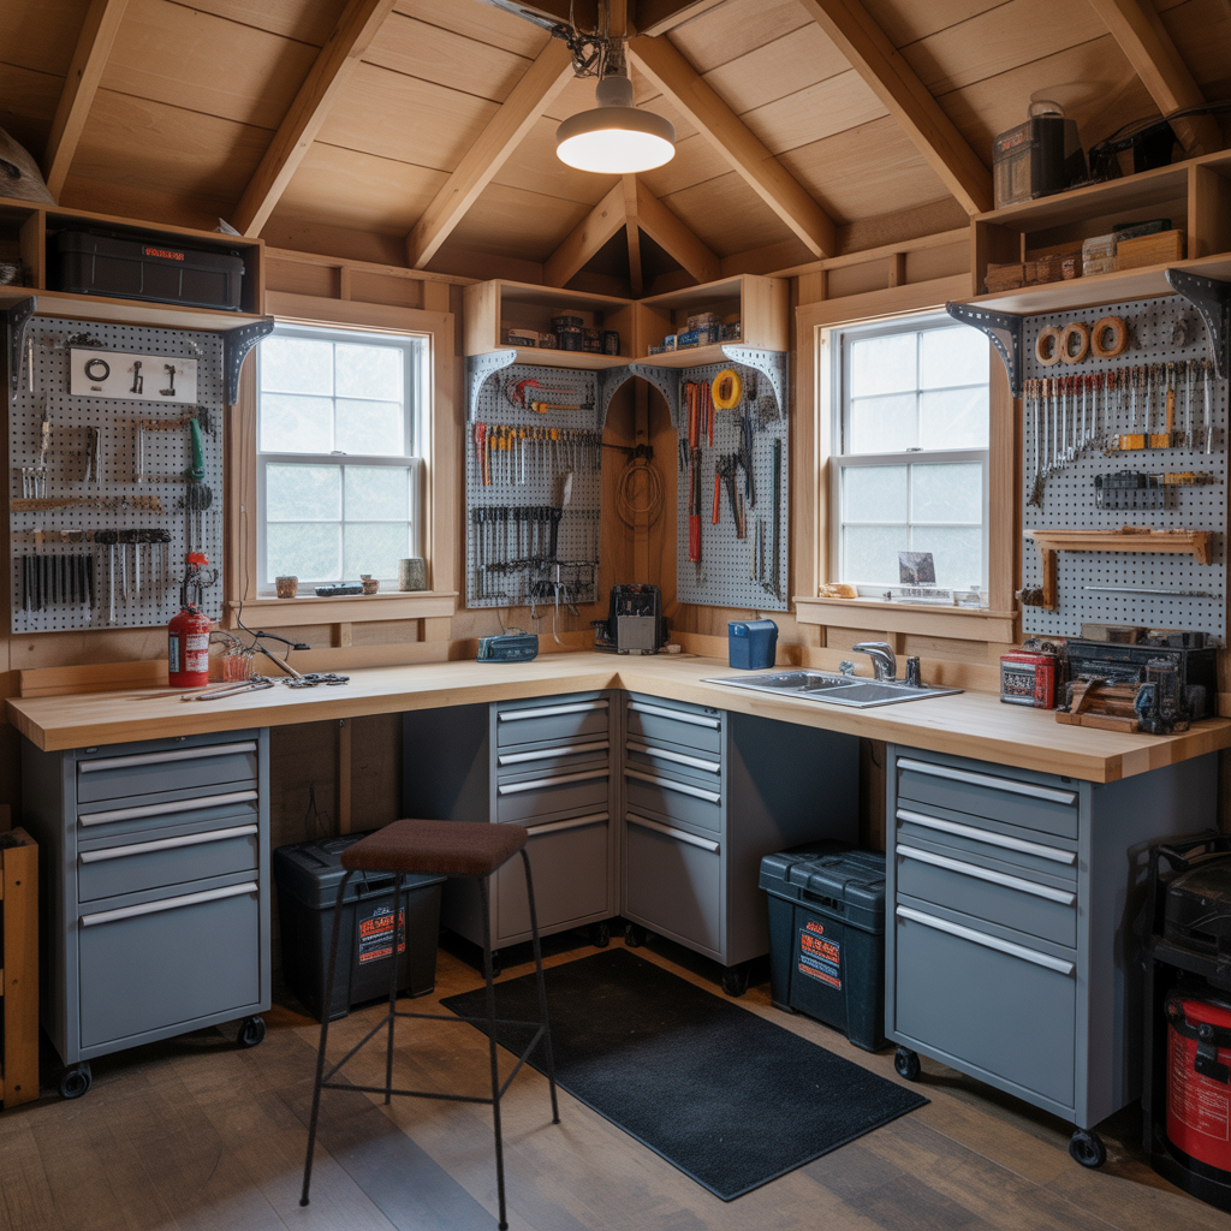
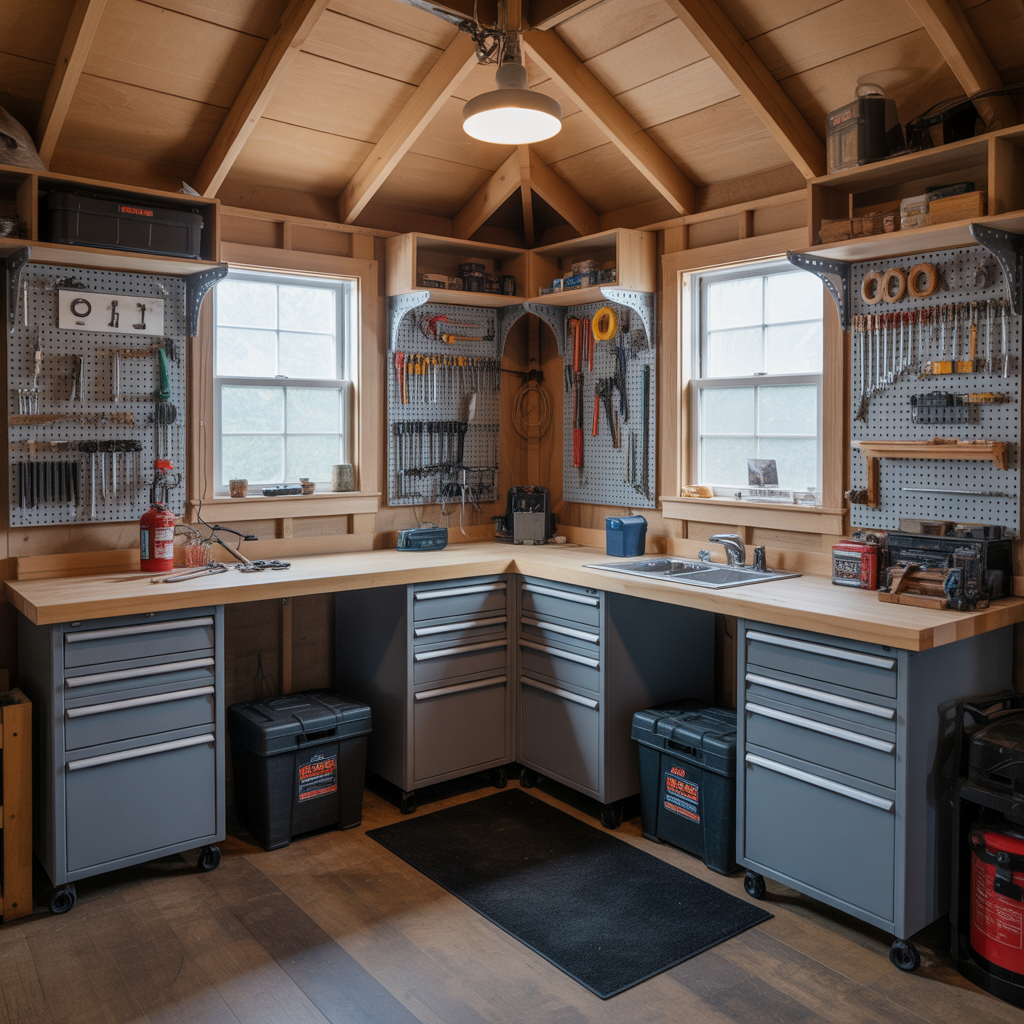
- bar stool (439, 1015)
